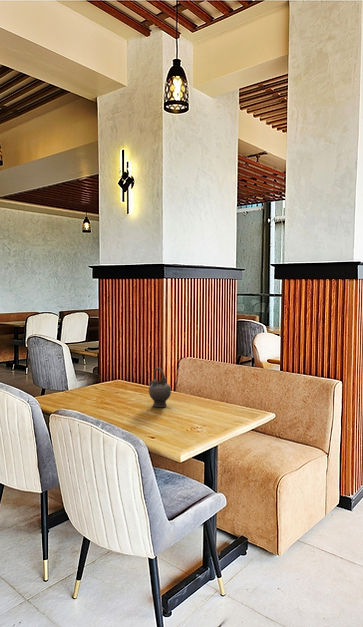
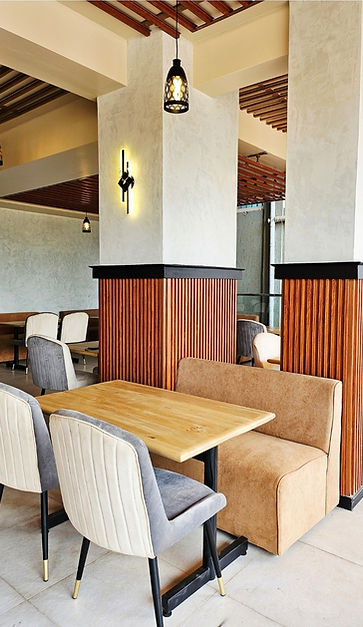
- teapot (158, 386)
